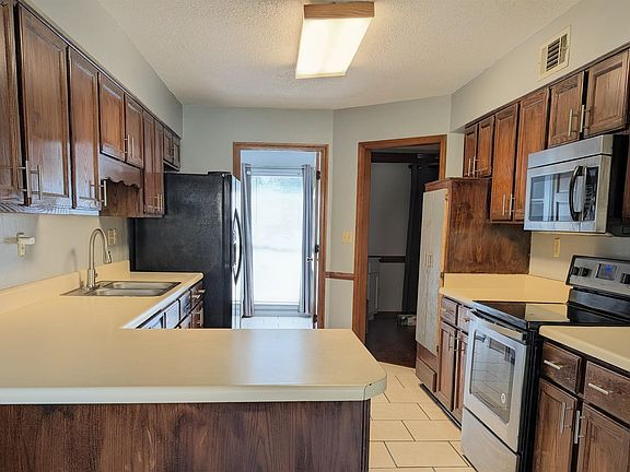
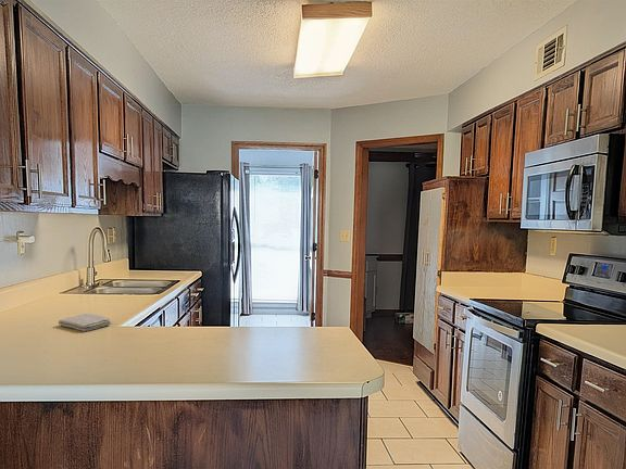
+ washcloth (85, 321)
